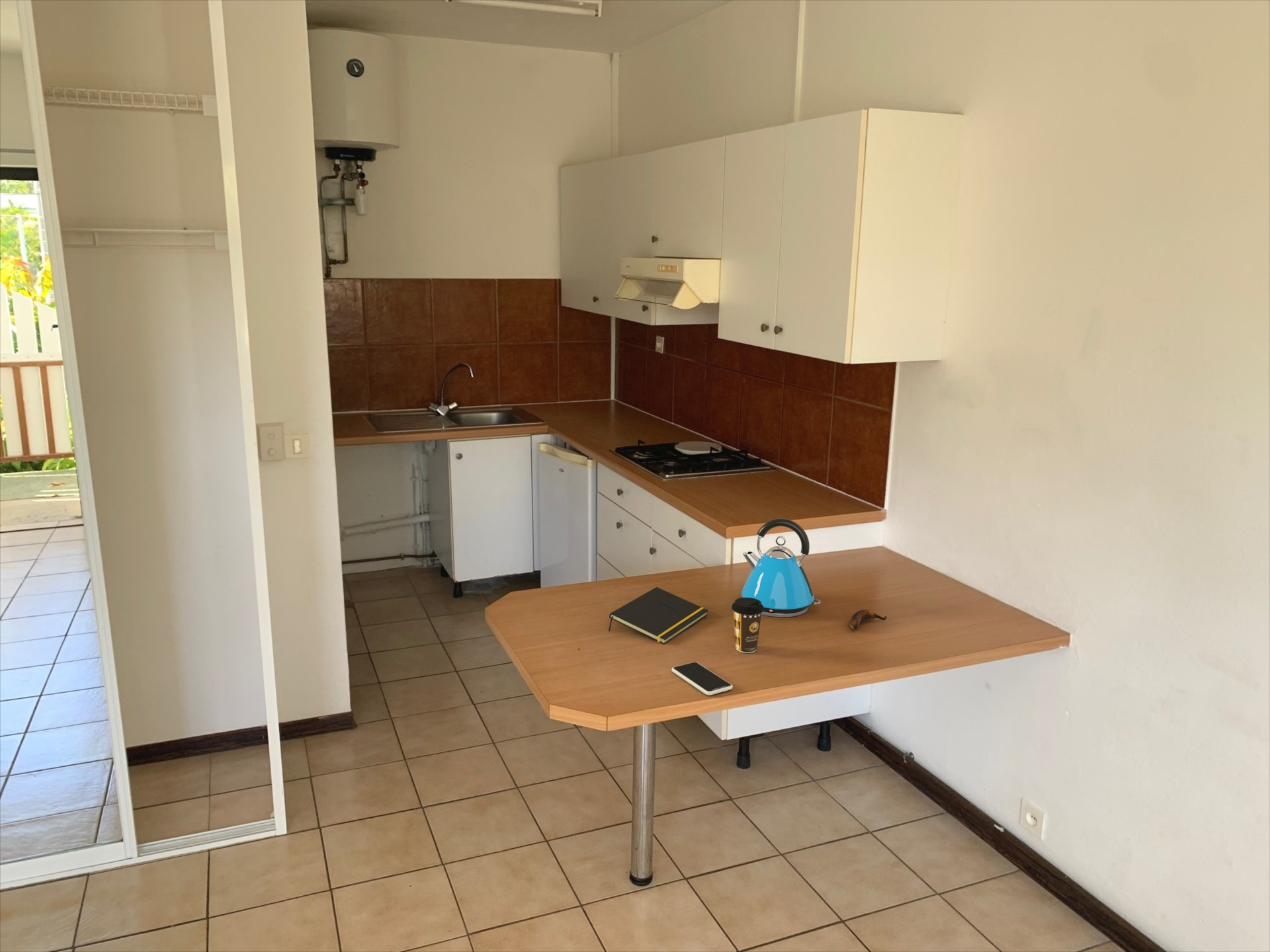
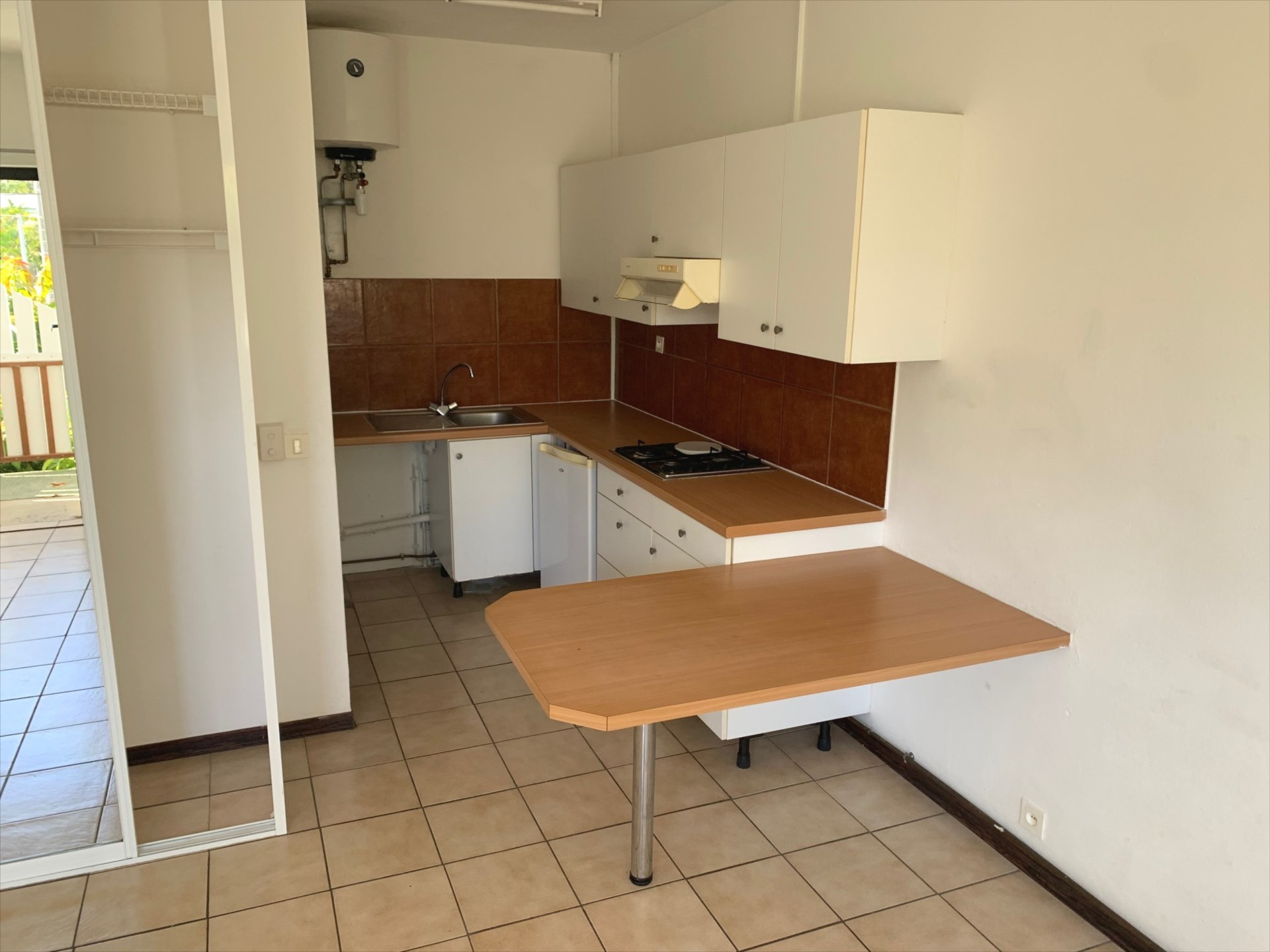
- smartphone (701, 678)
- banana (868, 619)
- coffee cup (747, 625)
- kettle (782, 563)
- notepad (659, 614)
